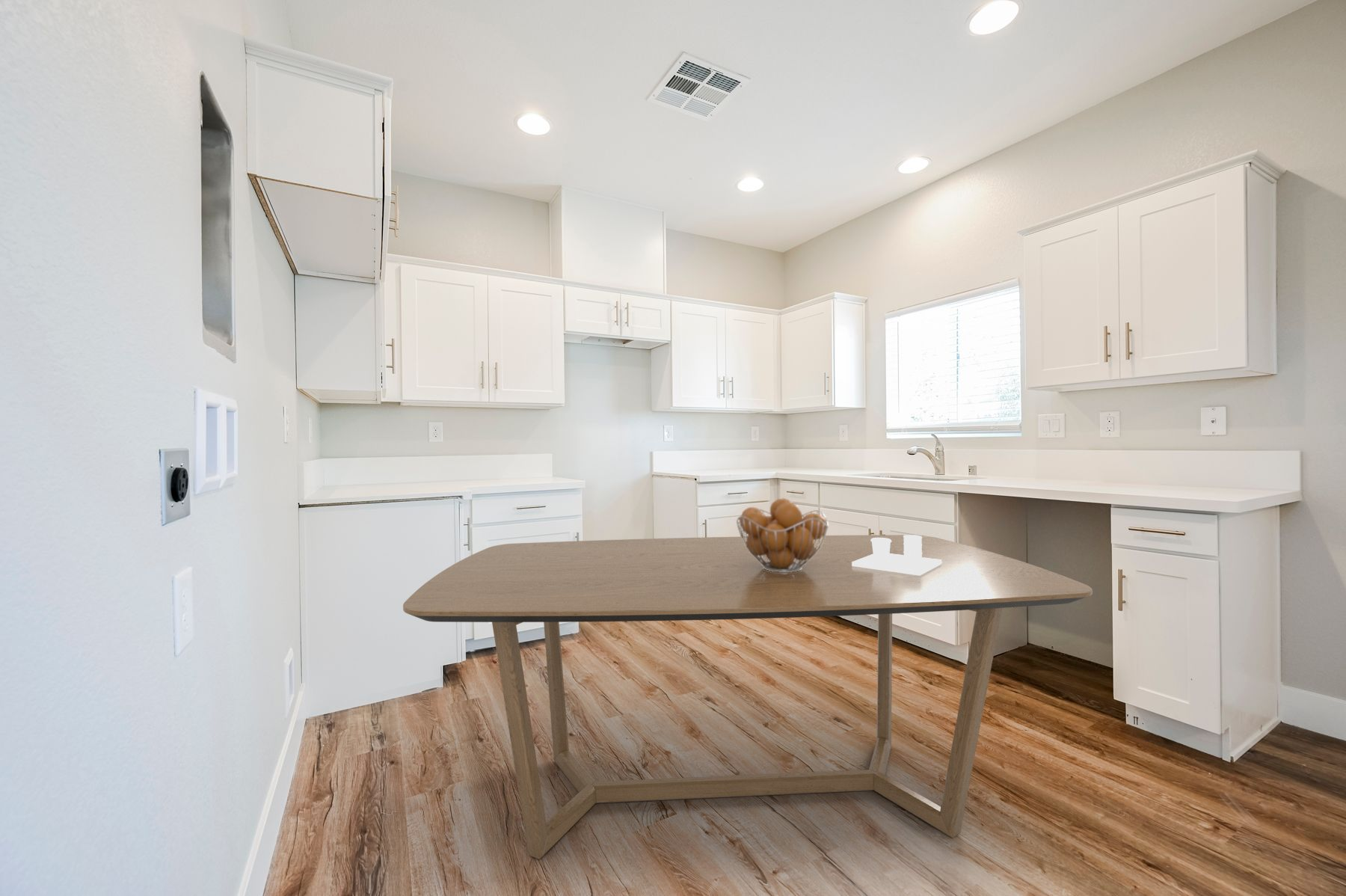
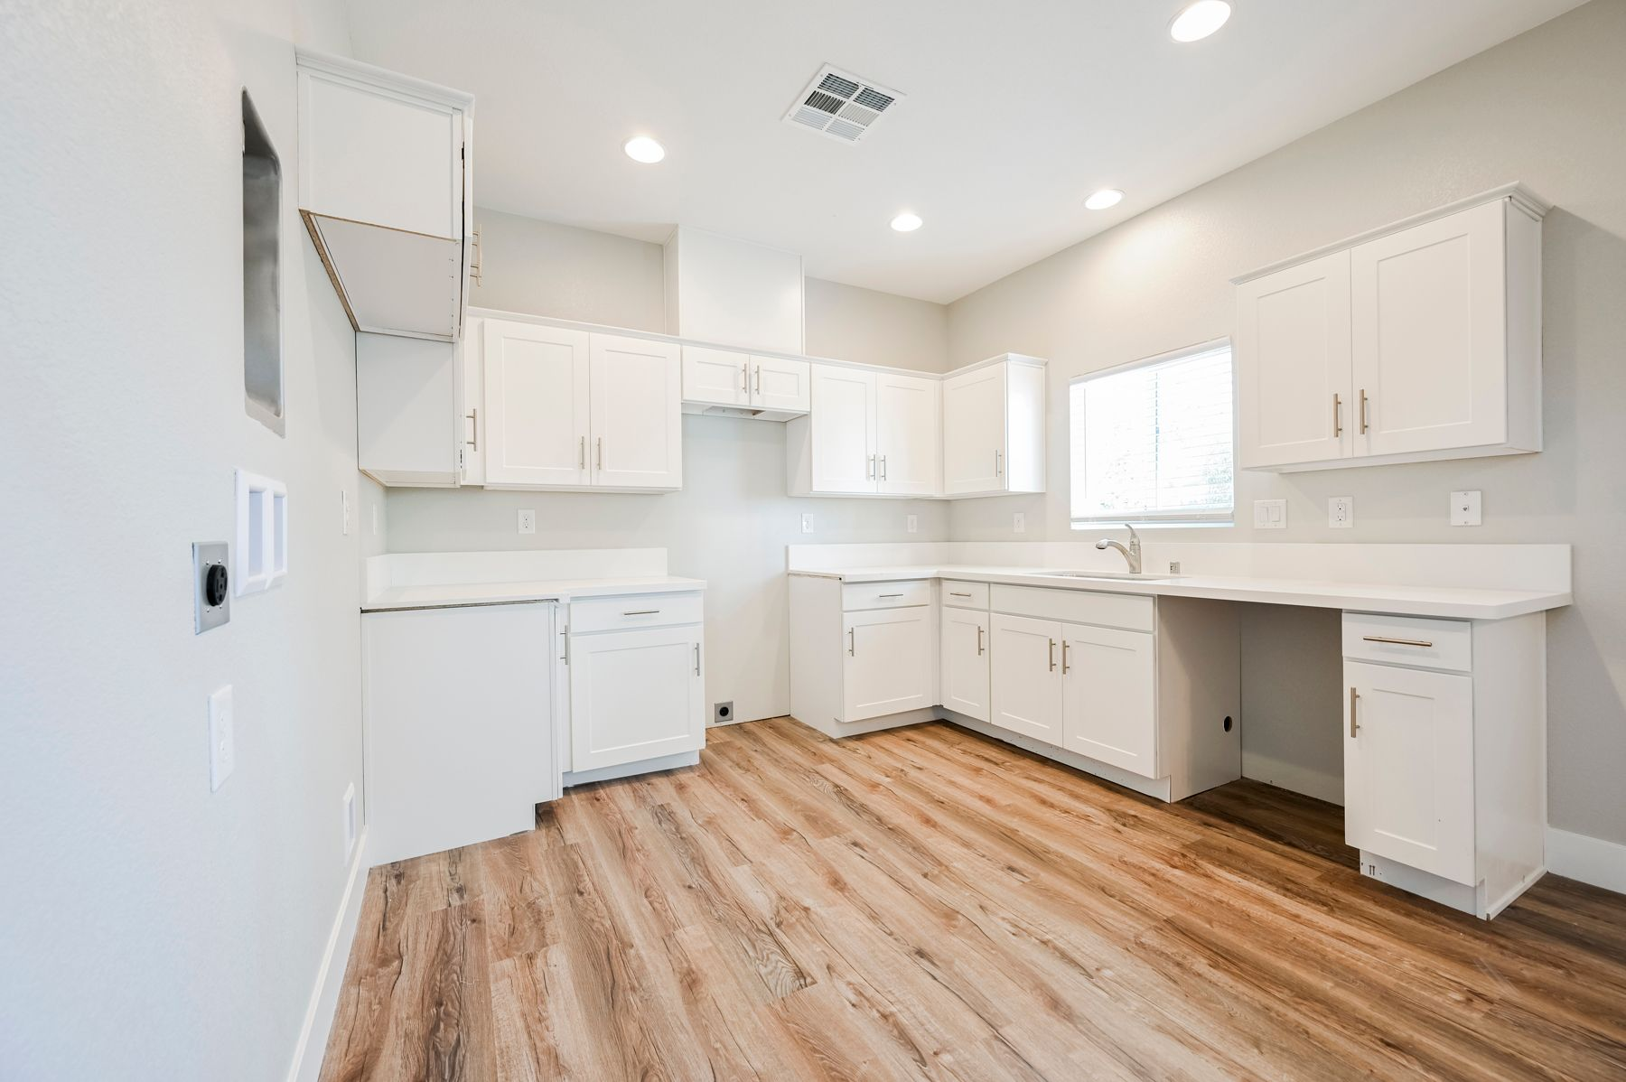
- fruit basket (781, 533)
- dining table (734, 619)
- salt and pepper shaker set (897, 554)
